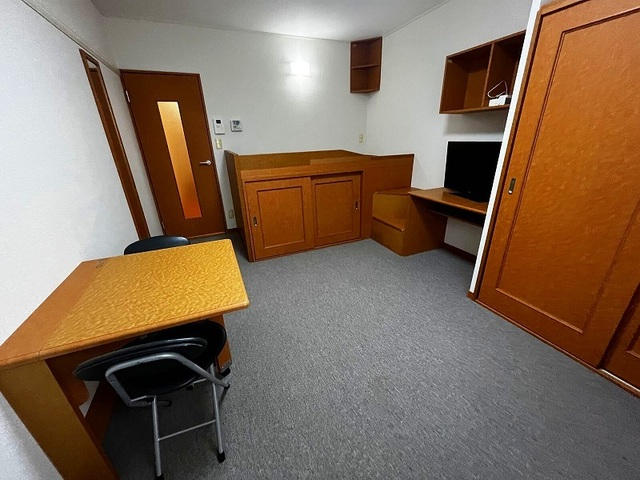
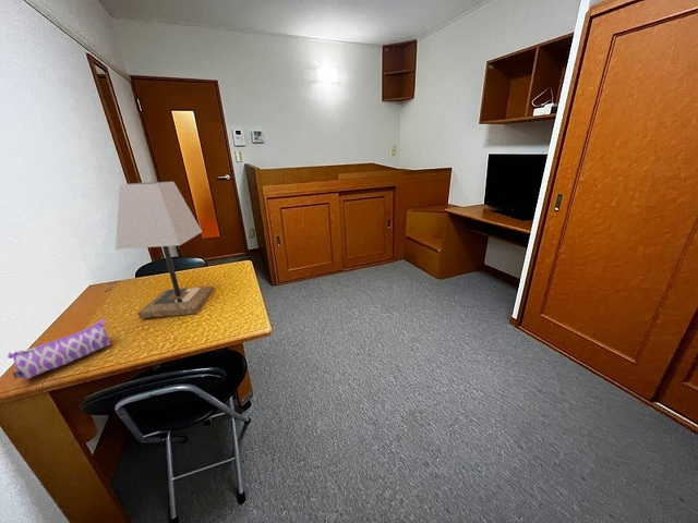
+ pencil case (63, 348)
+ lamp (165, 247)
